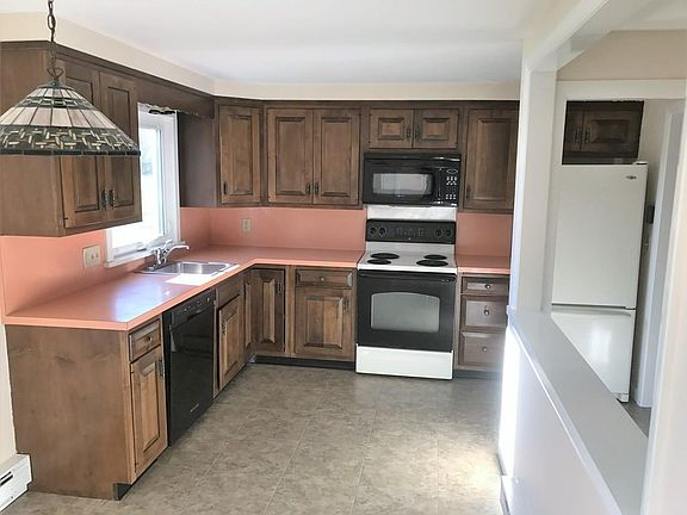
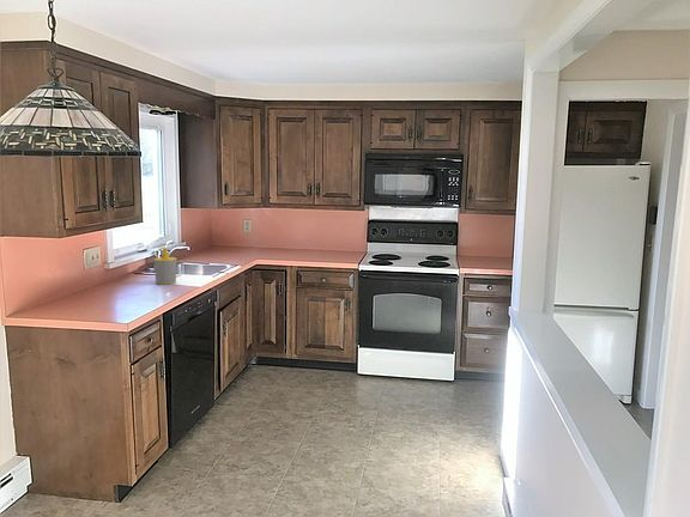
+ soap bottle (165, 264)
